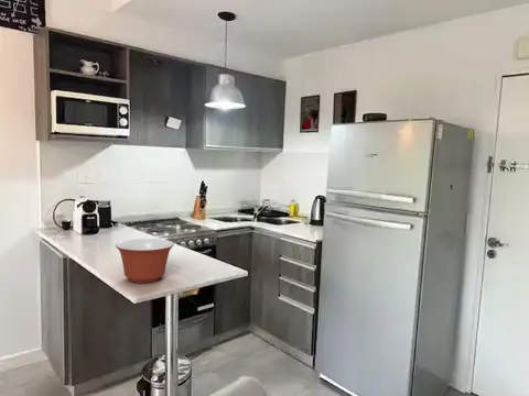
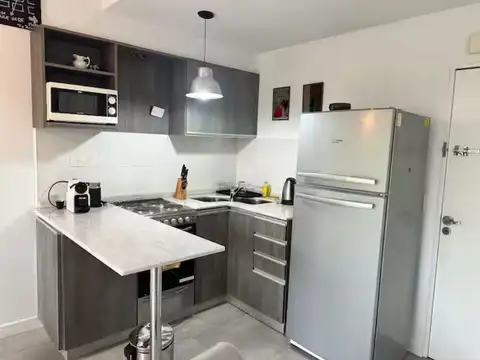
- mixing bowl (144, 261)
